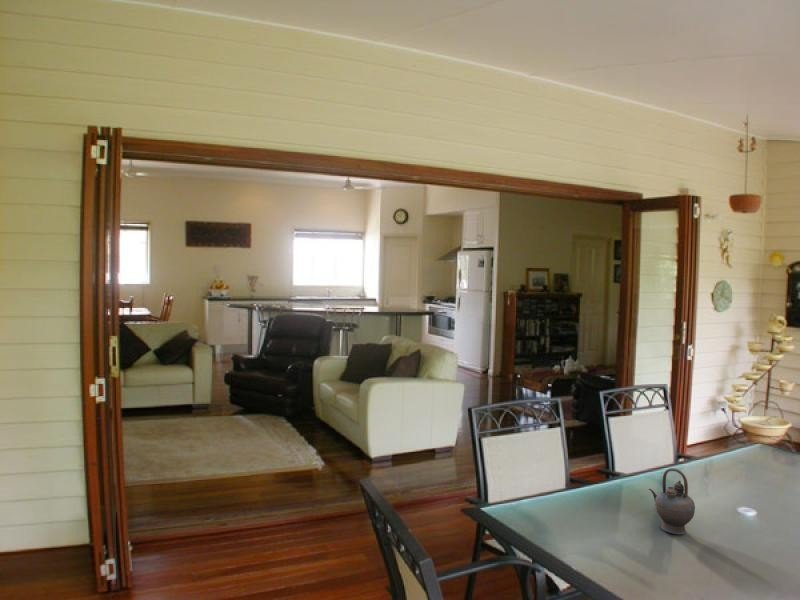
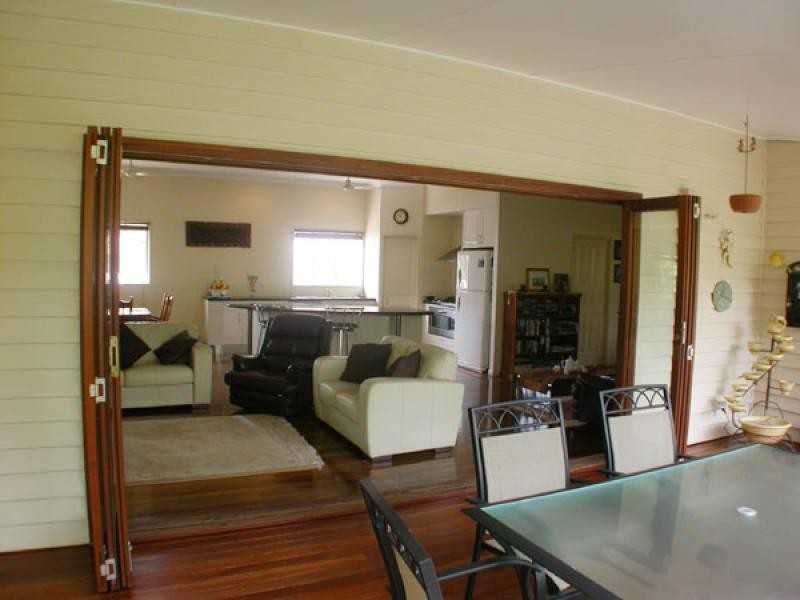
- teapot (670, 498)
